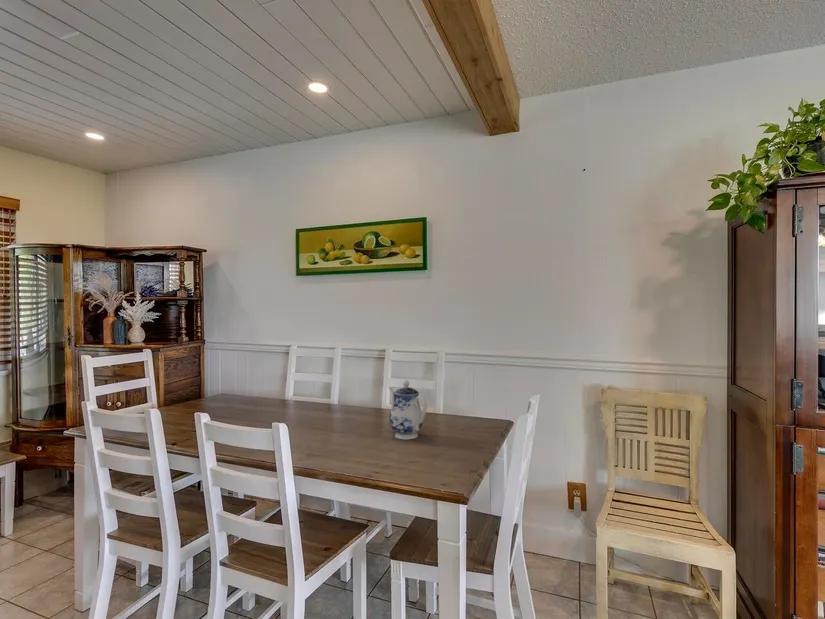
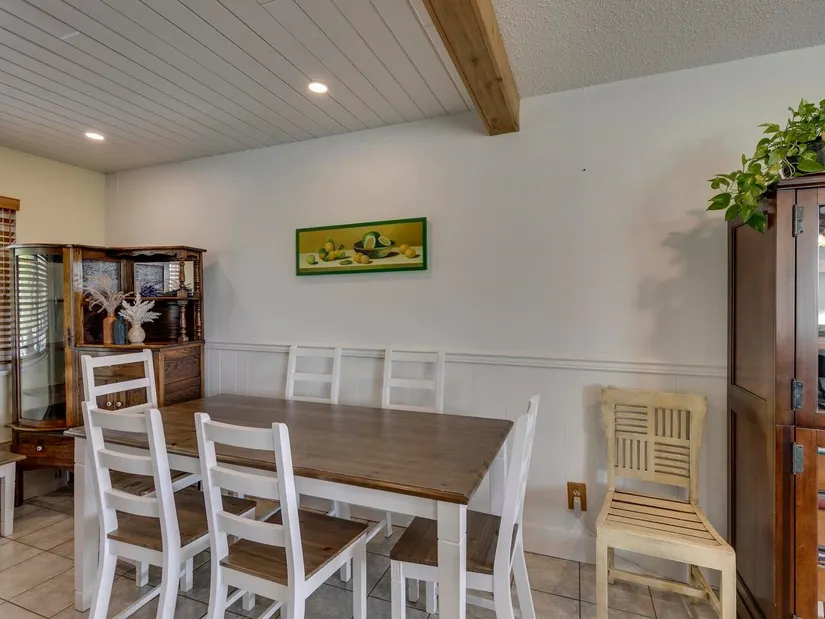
- teapot (406, 408)
